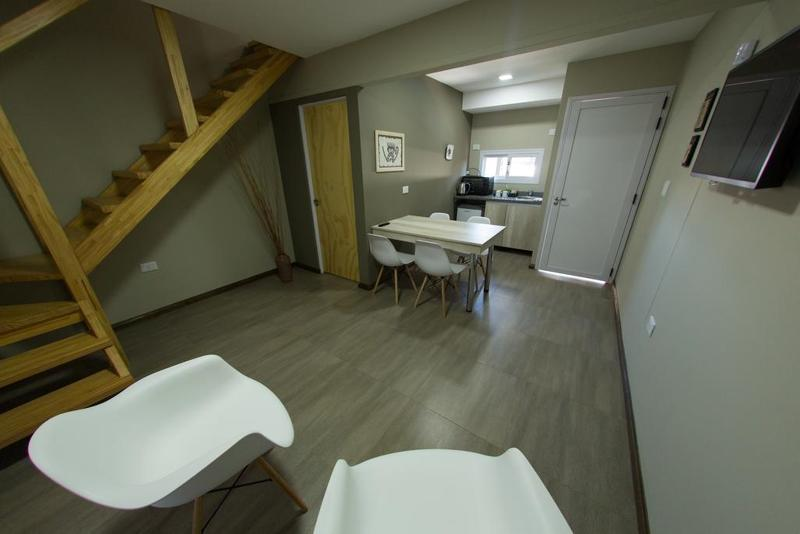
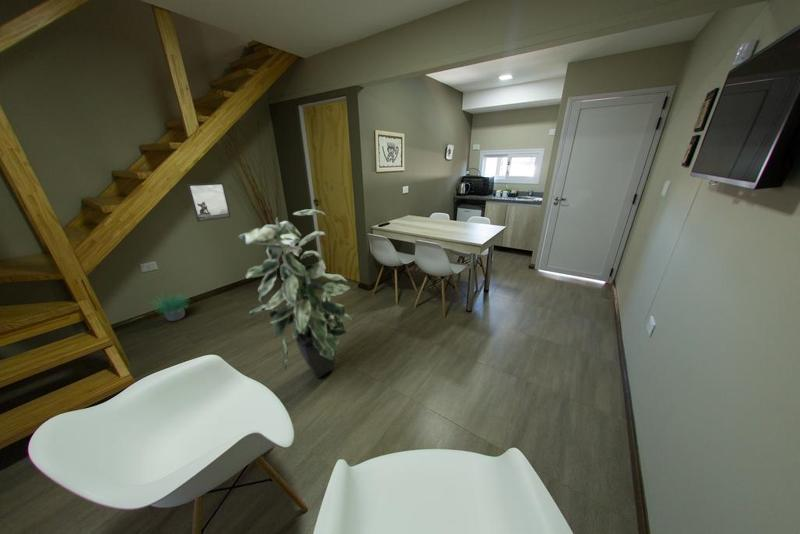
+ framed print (210, 201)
+ potted plant (171, 303)
+ indoor plant (307, 303)
